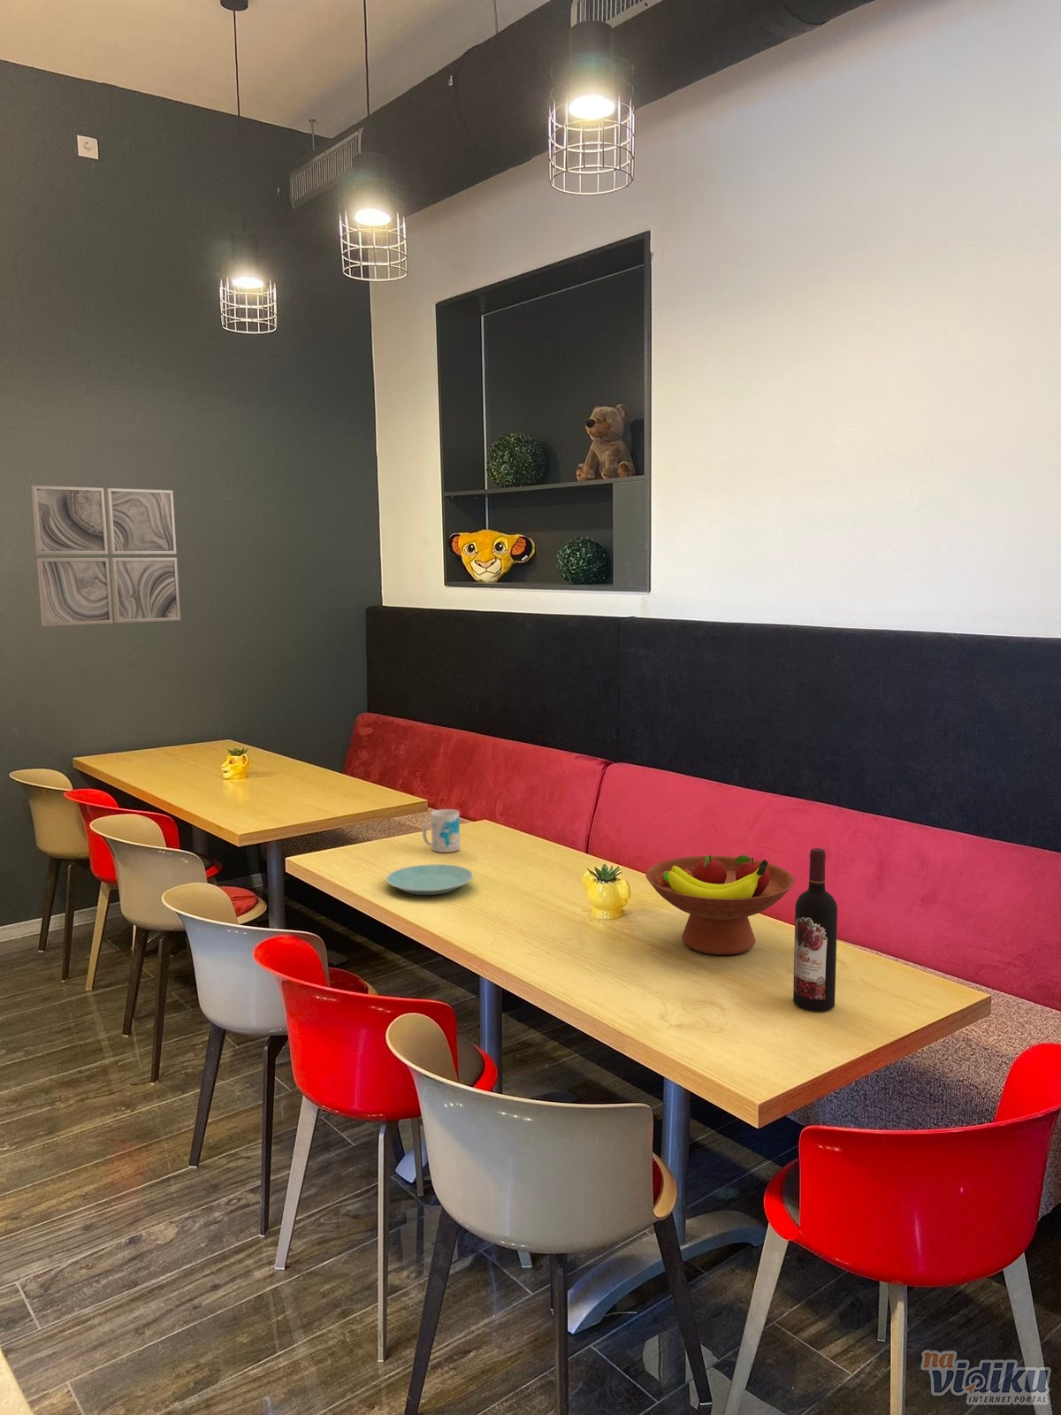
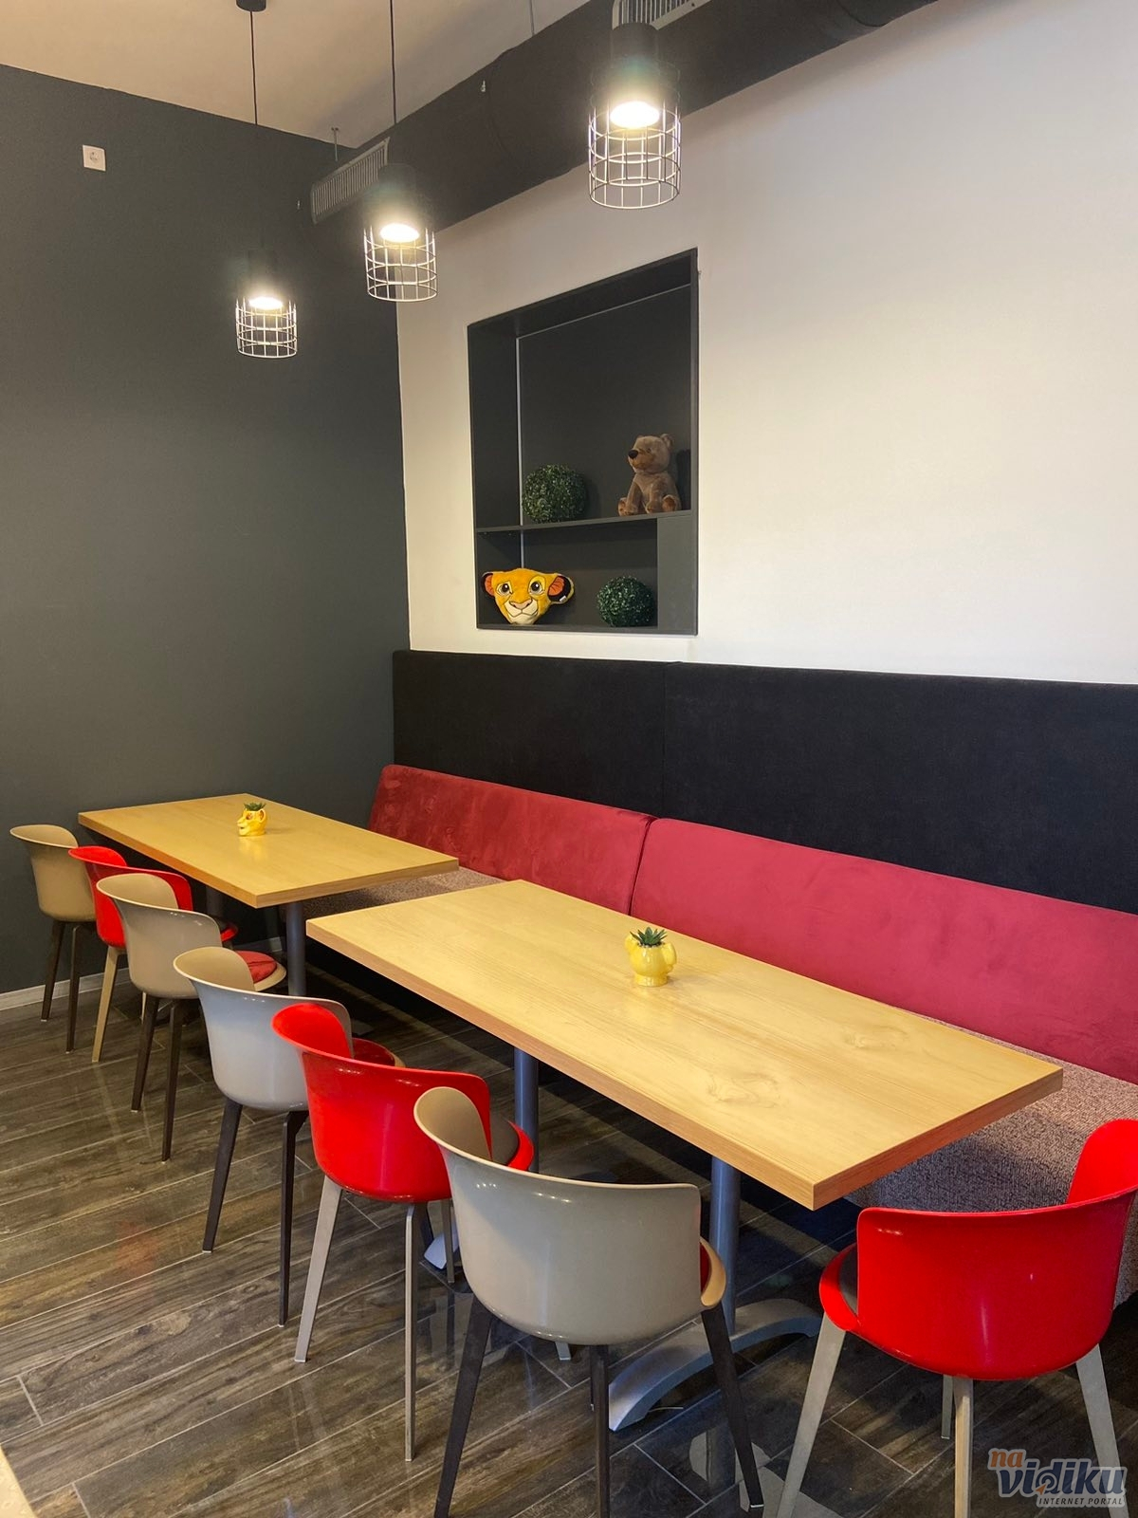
- mug (439, 831)
- plate (430, 881)
- wall art (108, 558)
- wine bottle (815, 927)
- fruit bowl (719, 896)
